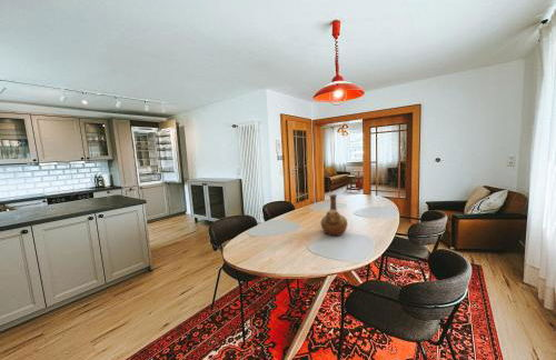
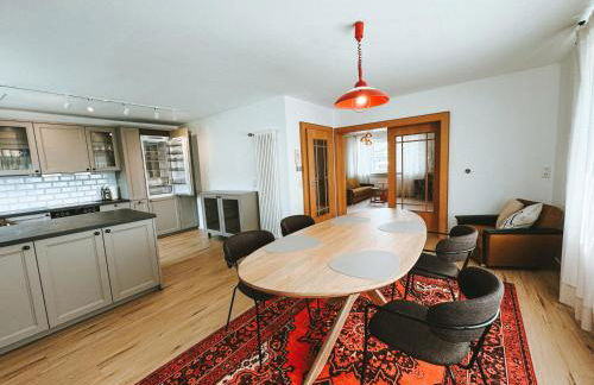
- vase (334, 214)
